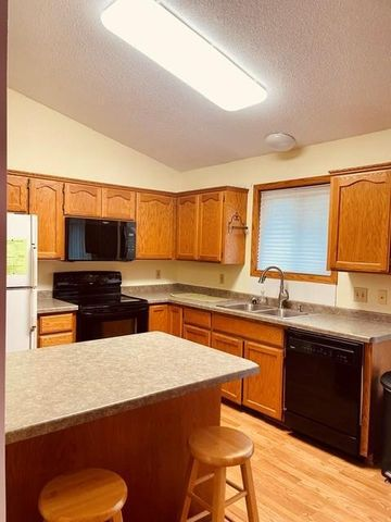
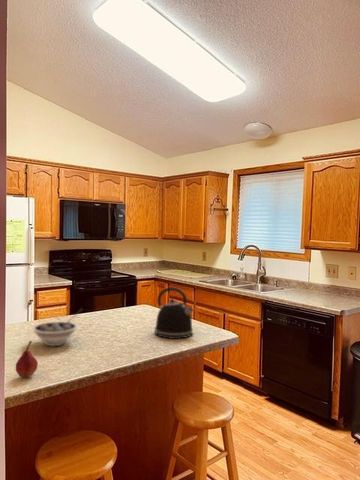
+ kettle (174, 310)
+ fruit (26, 359)
+ bowl (61, 327)
